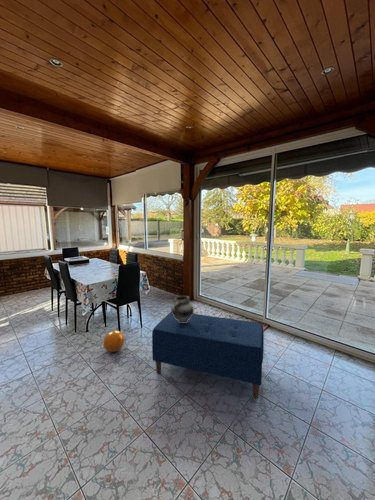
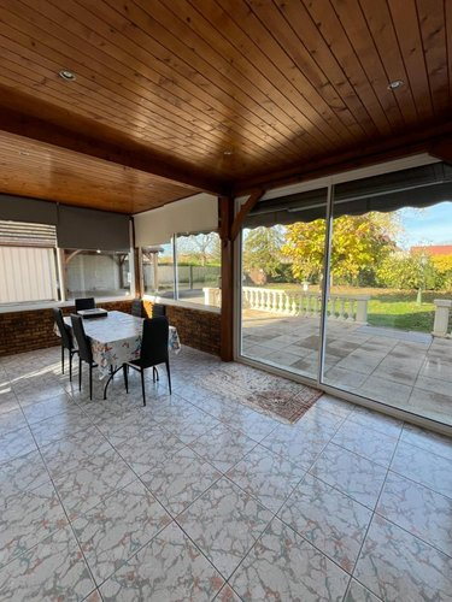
- ball (115, 340)
- ceramic pot (182, 309)
- bench (208, 348)
